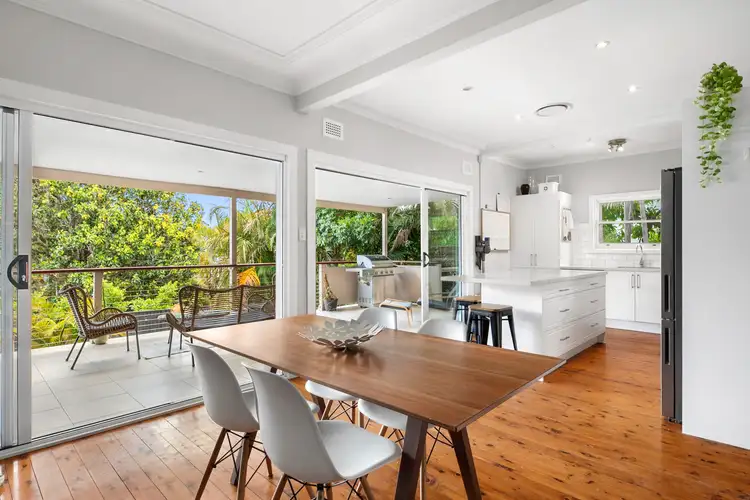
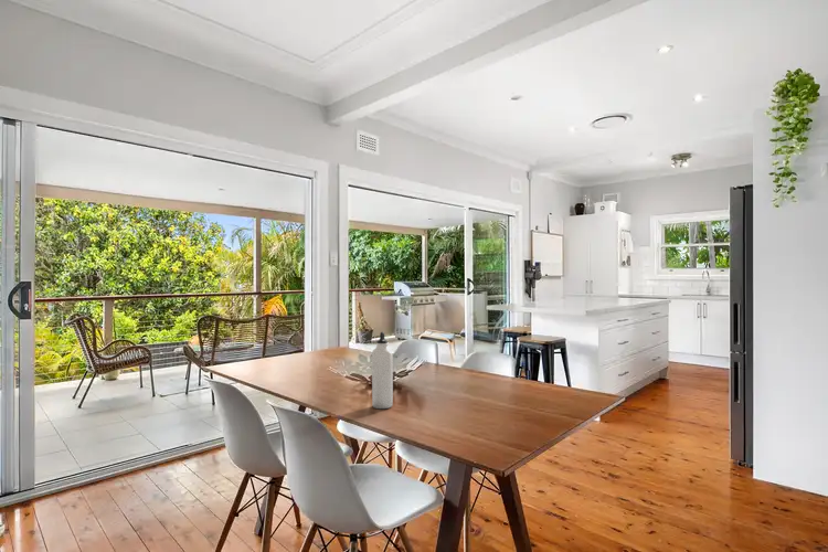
+ water bottle (382, 369)
